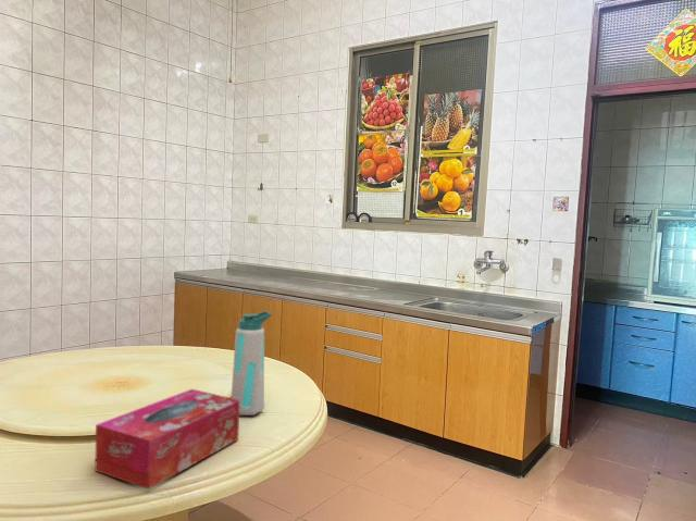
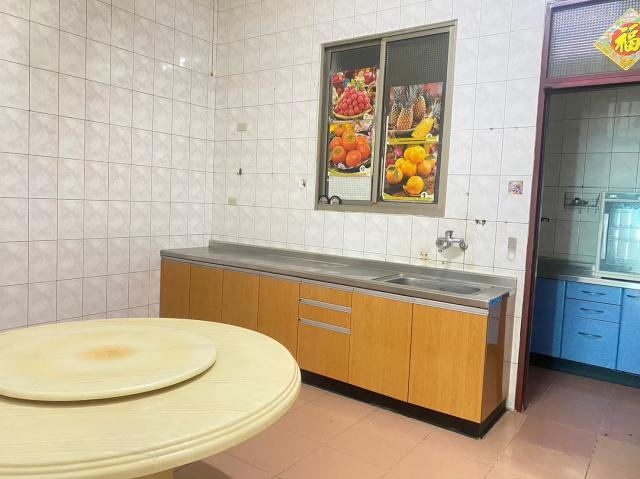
- water bottle (251, 361)
- tissue box (173, 432)
